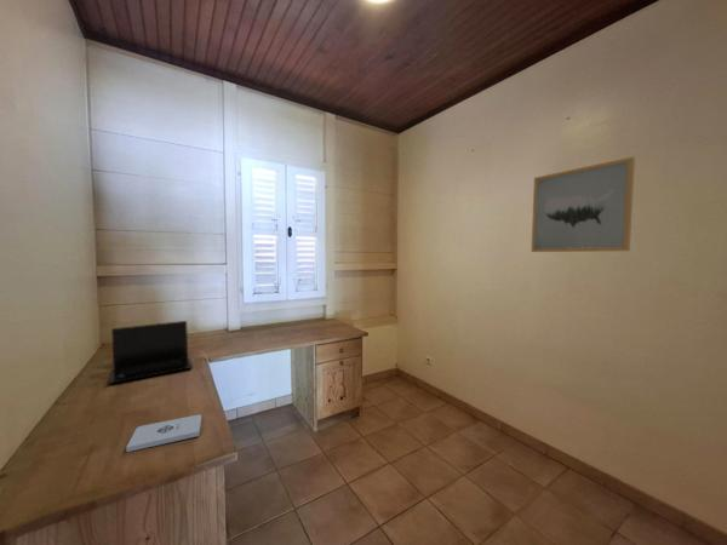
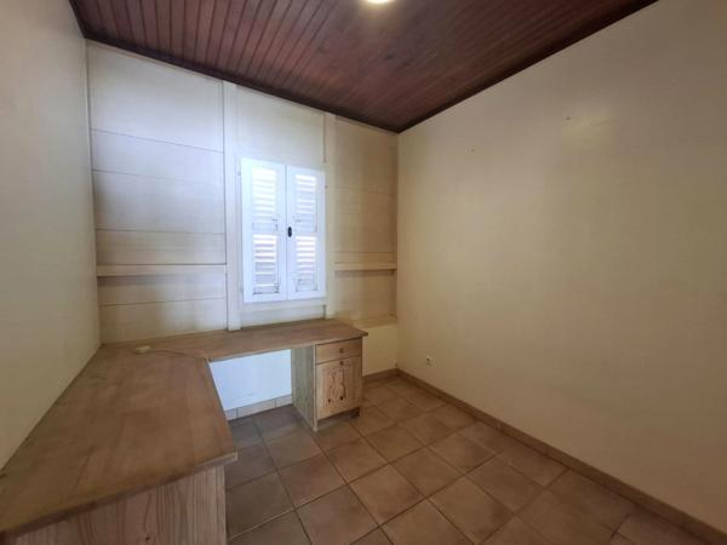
- notepad (167, 431)
- wall art (577, 210)
- laptop (151, 349)
